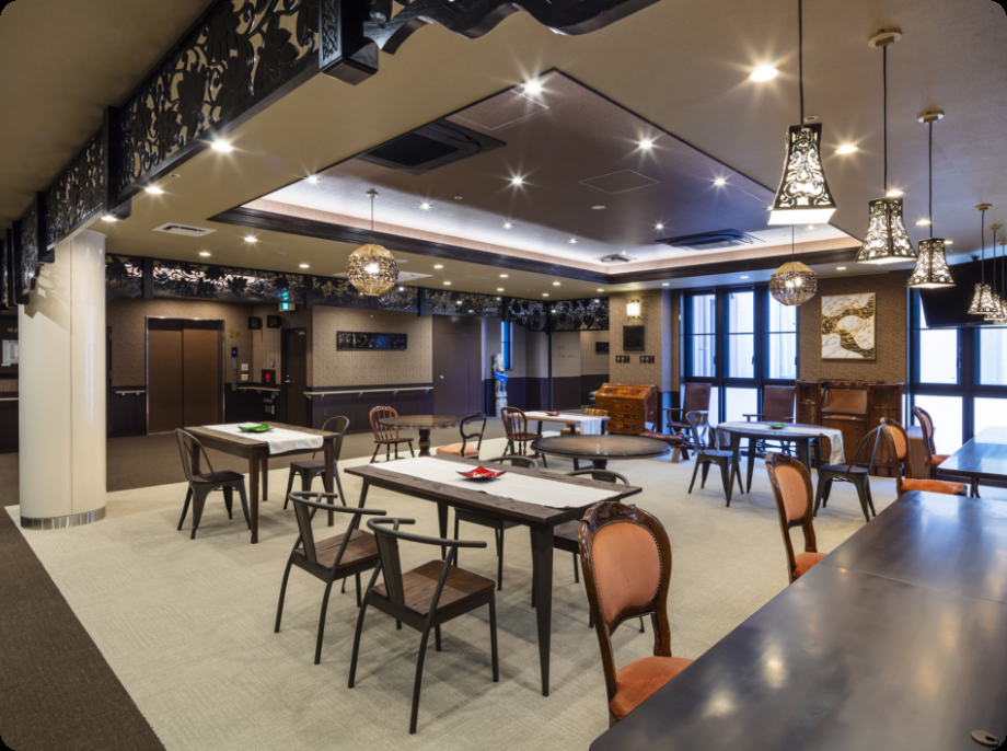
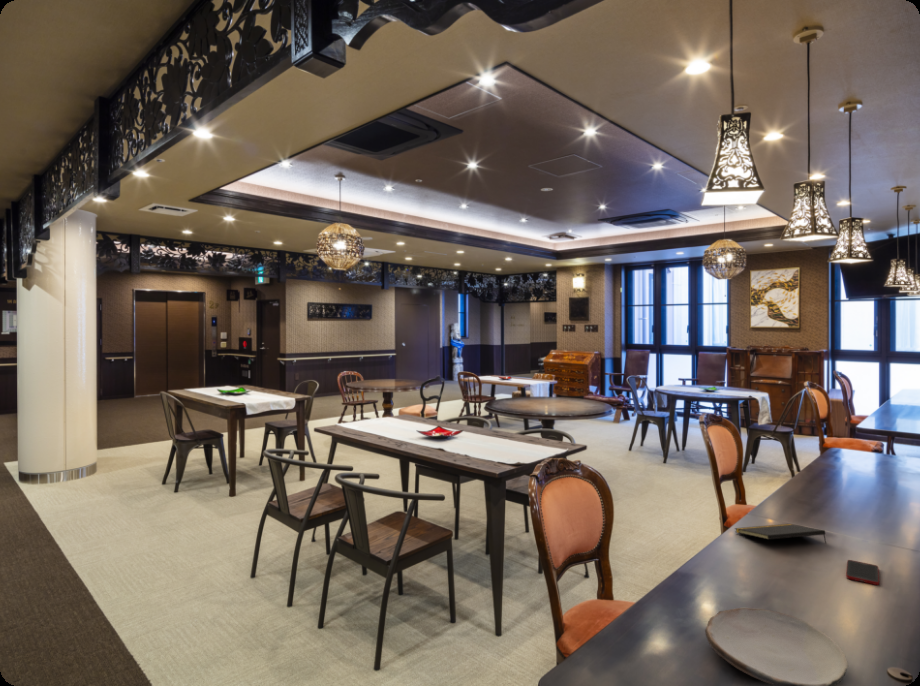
+ notepad (778, 531)
+ cell phone (862, 572)
+ plate (772, 647)
